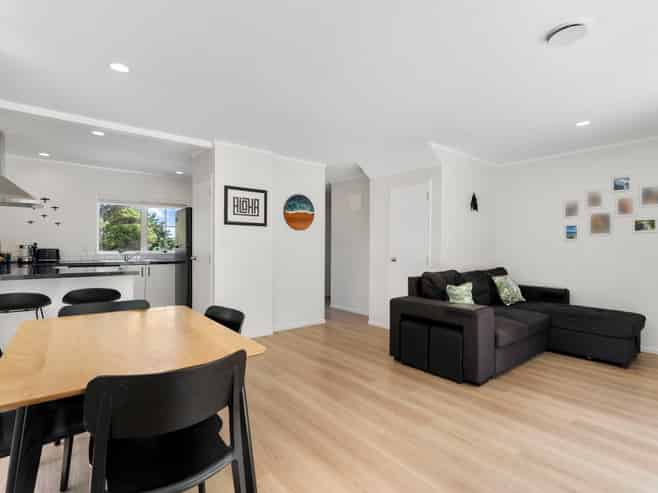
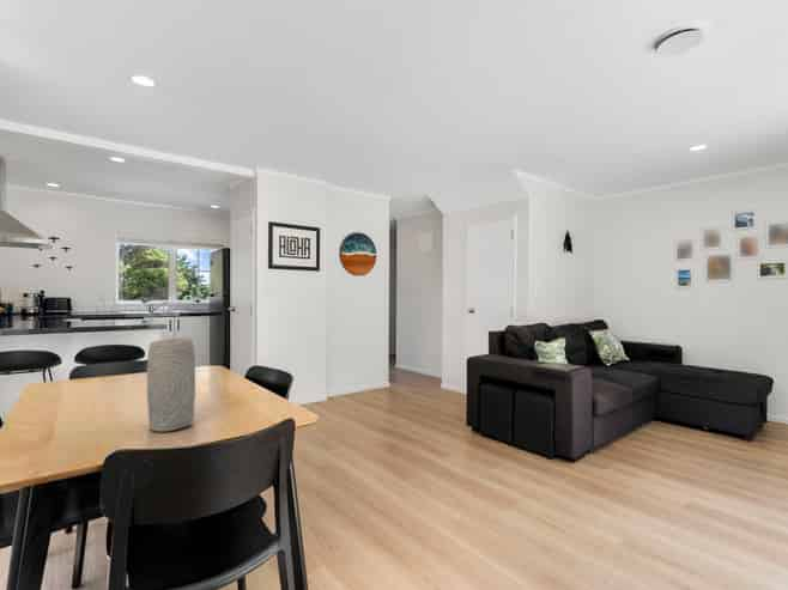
+ vase (171, 382)
